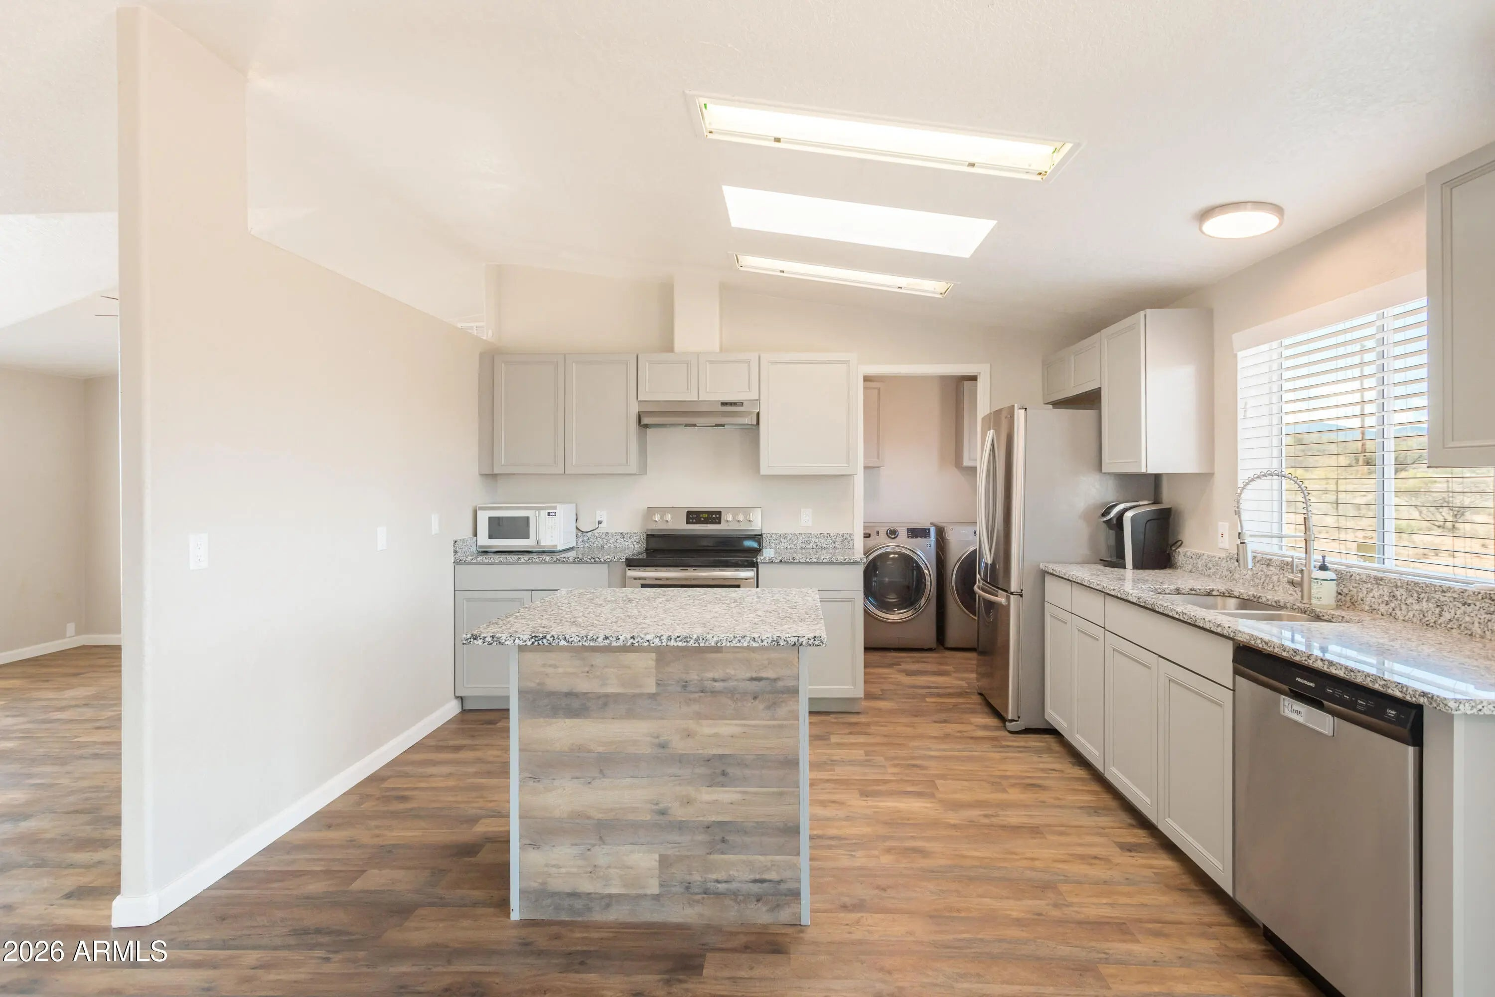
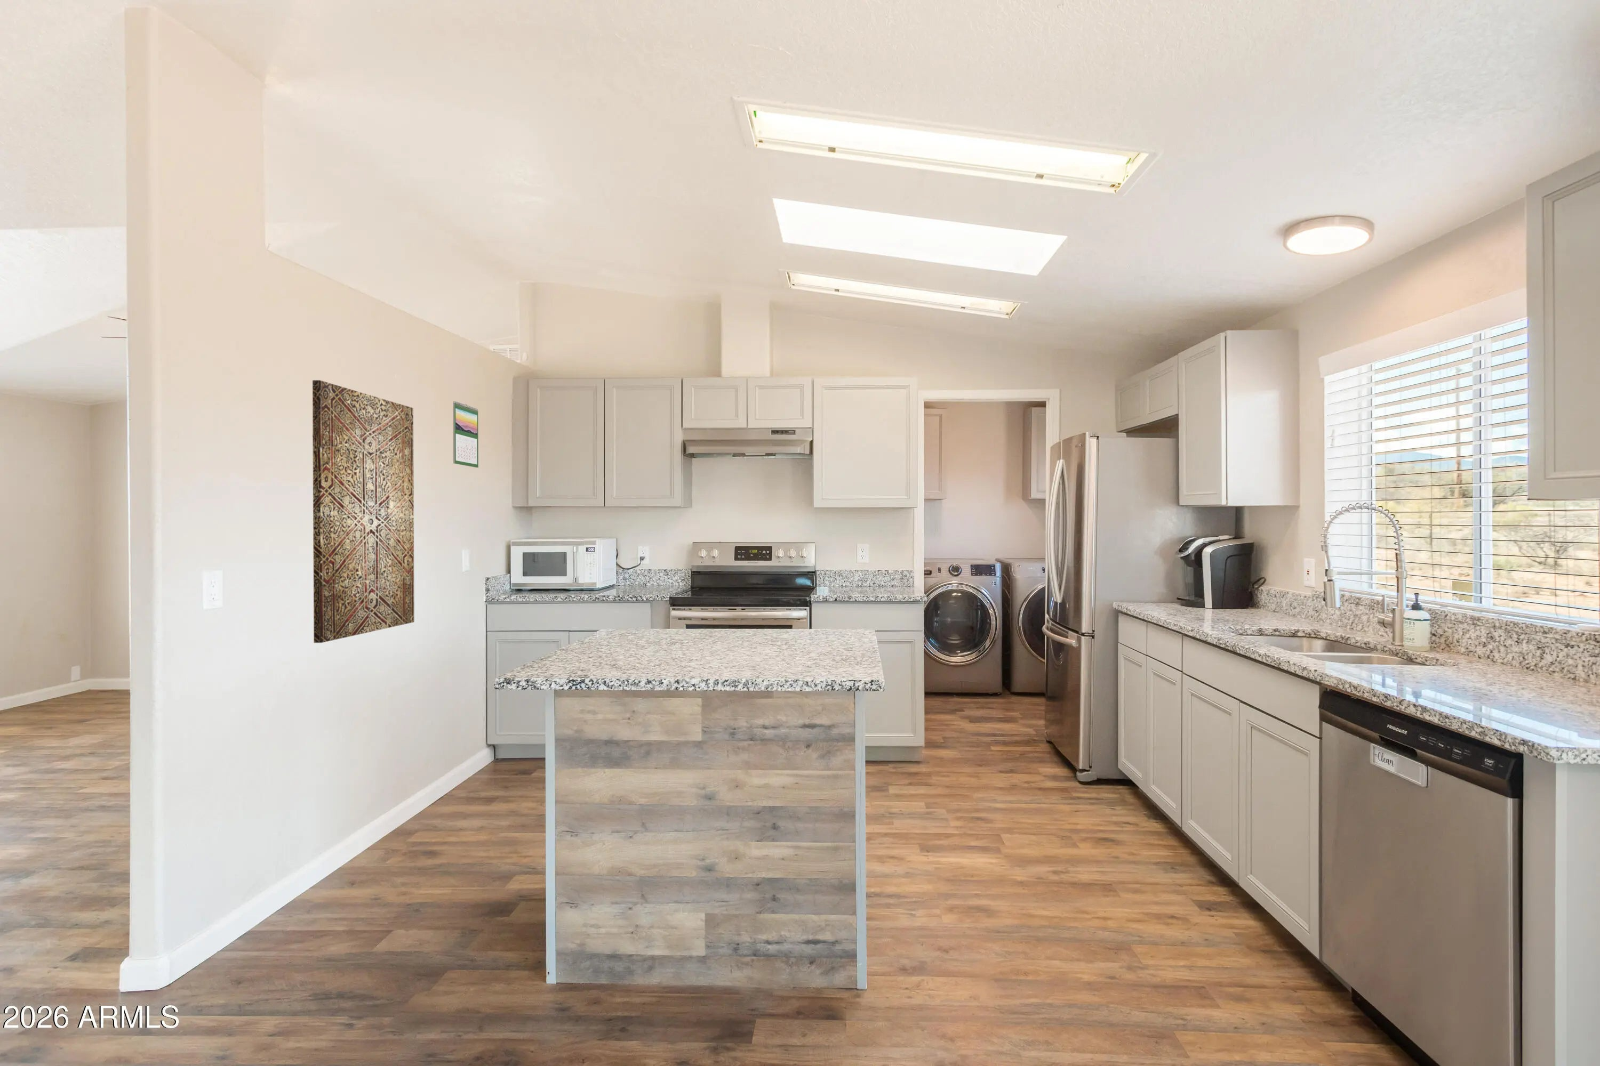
+ wall art (368, 513)
+ calendar (465, 434)
